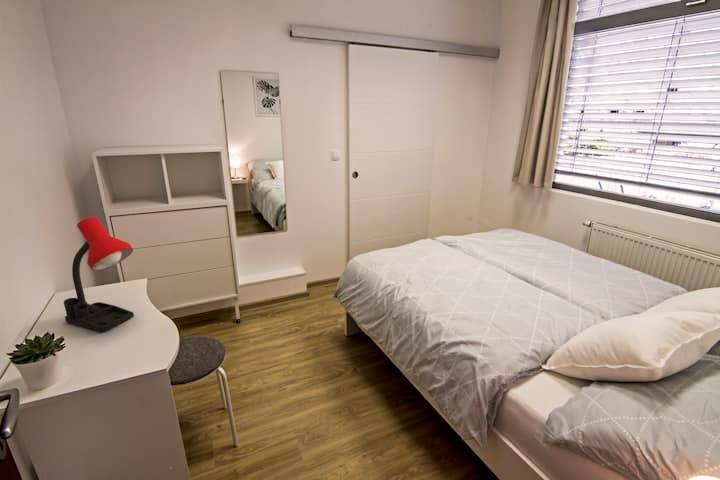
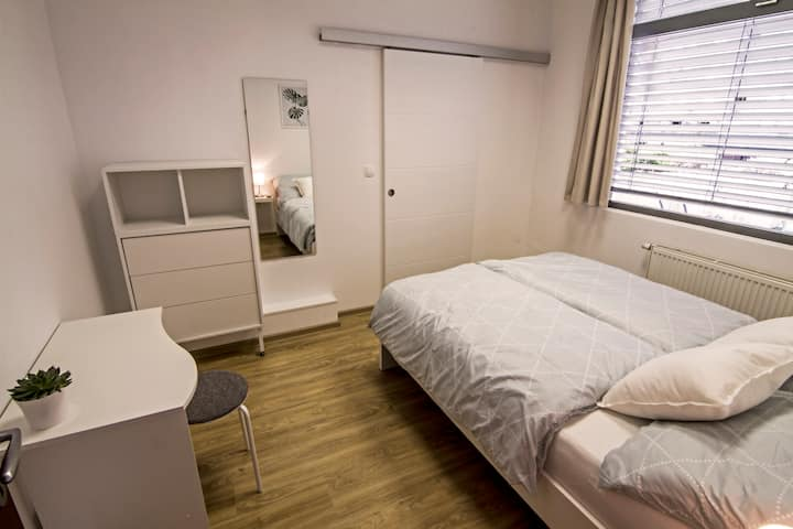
- desk lamp (95, 269)
